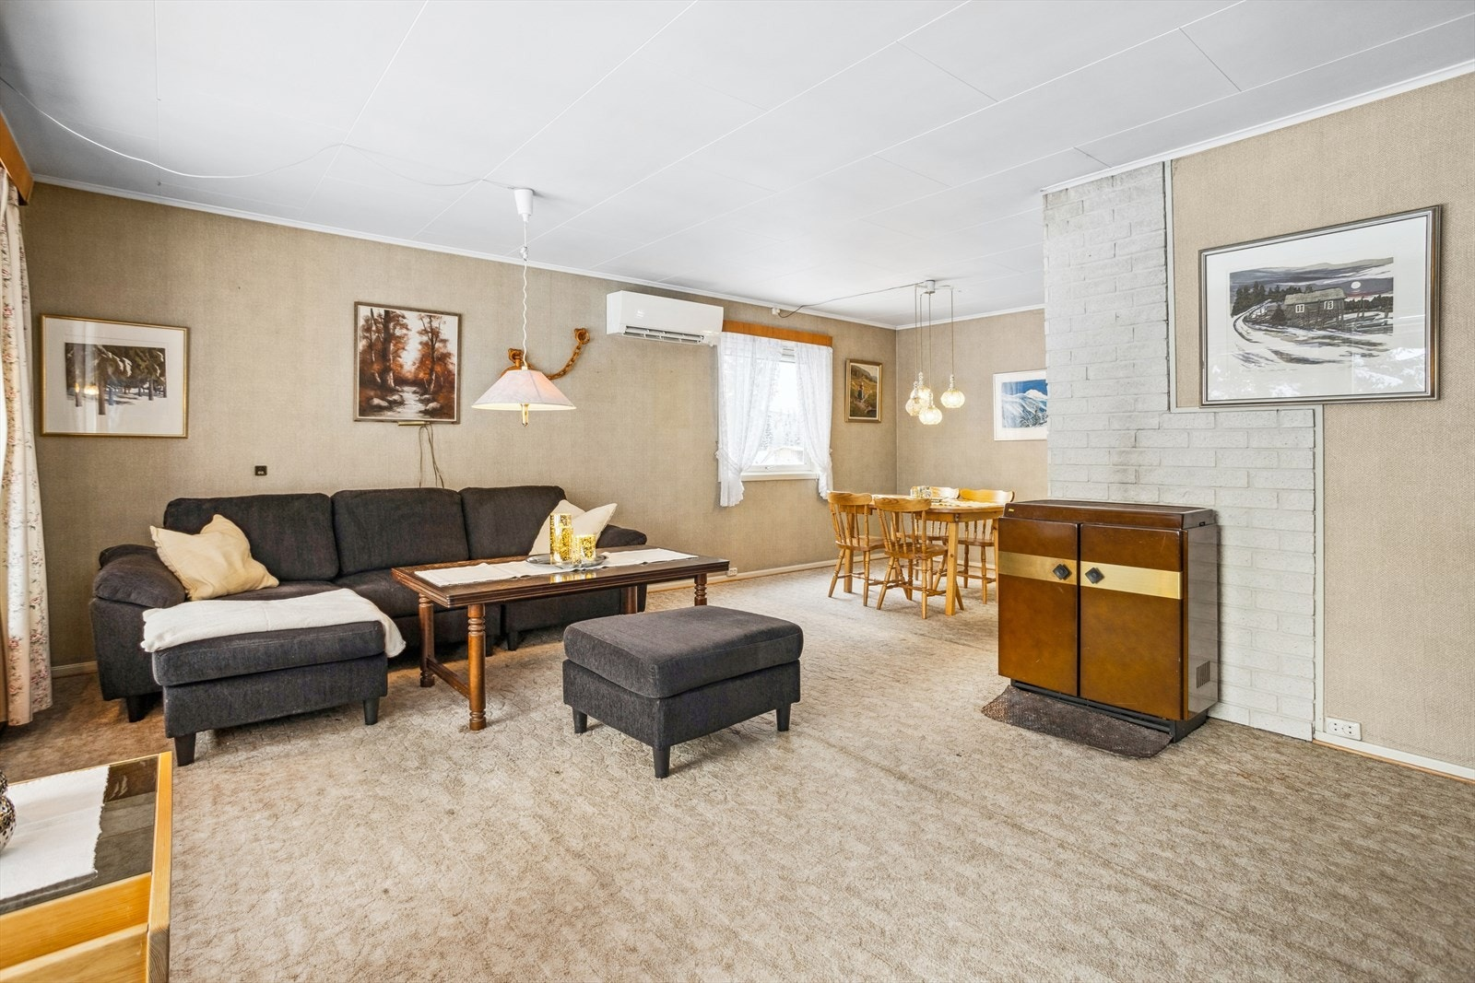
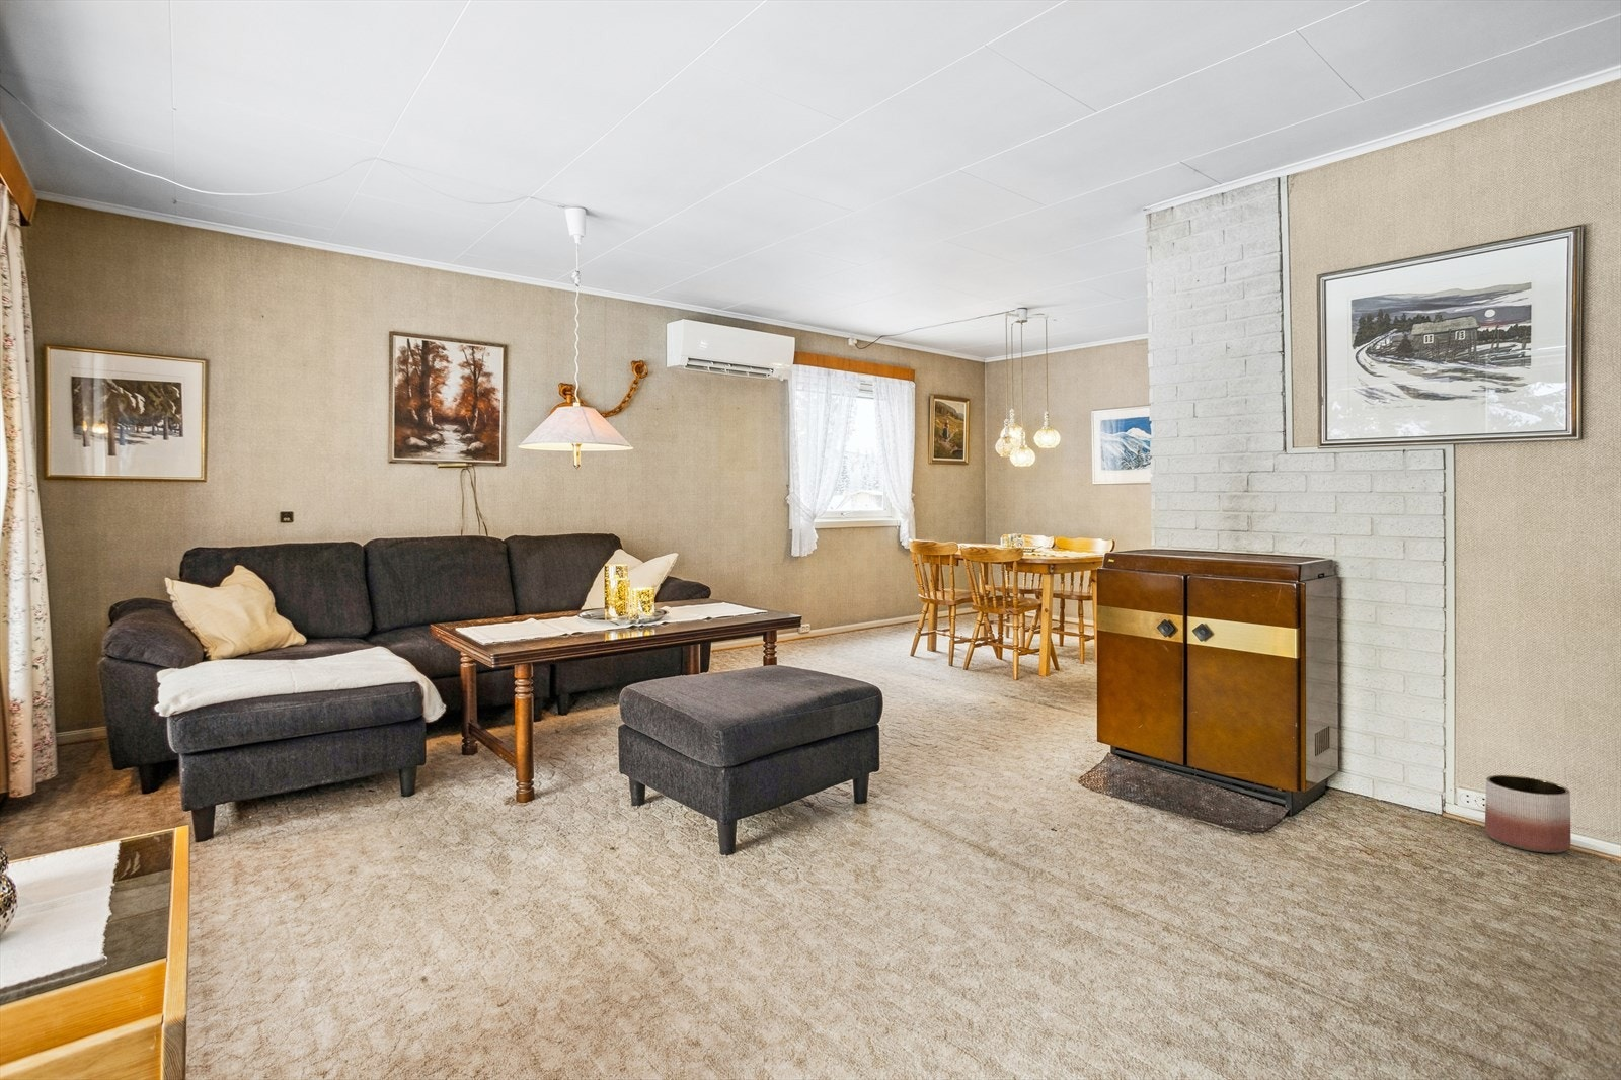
+ planter (1527, 812)
